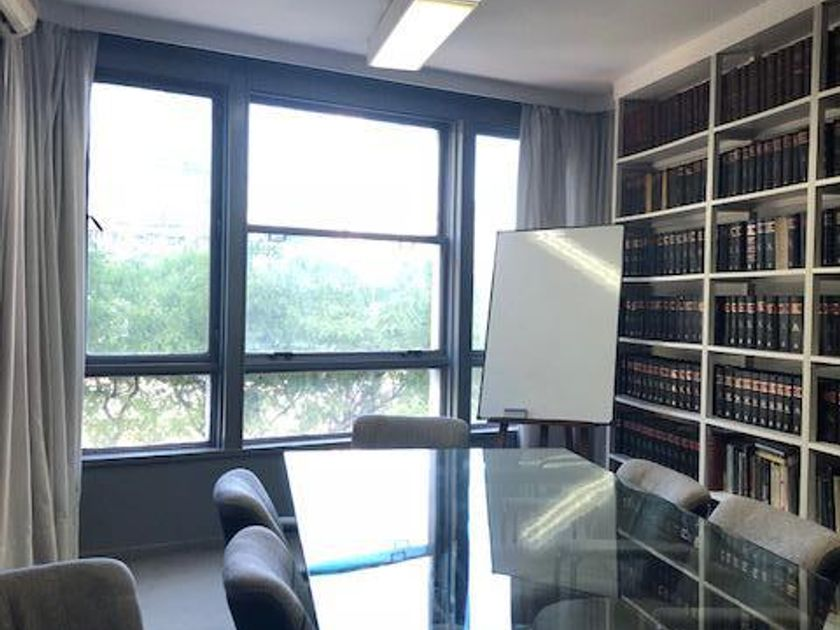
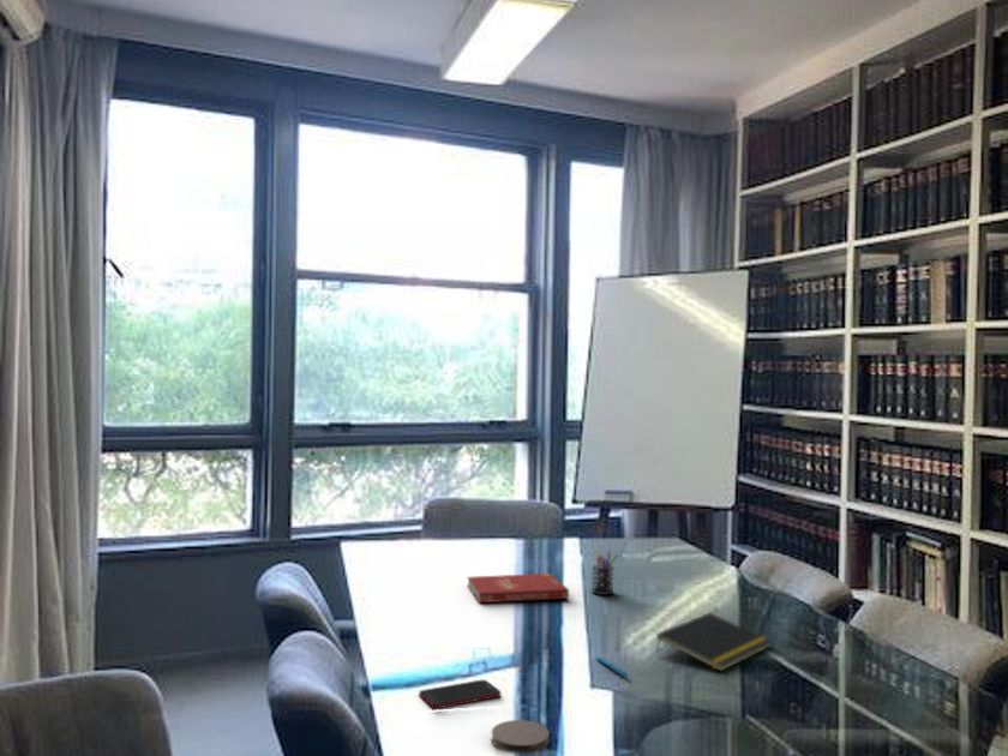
+ cell phone (460, 694)
+ pen holder (605, 570)
+ pen (611, 665)
+ coaster (520, 736)
+ notepad (714, 640)
+ book (516, 587)
